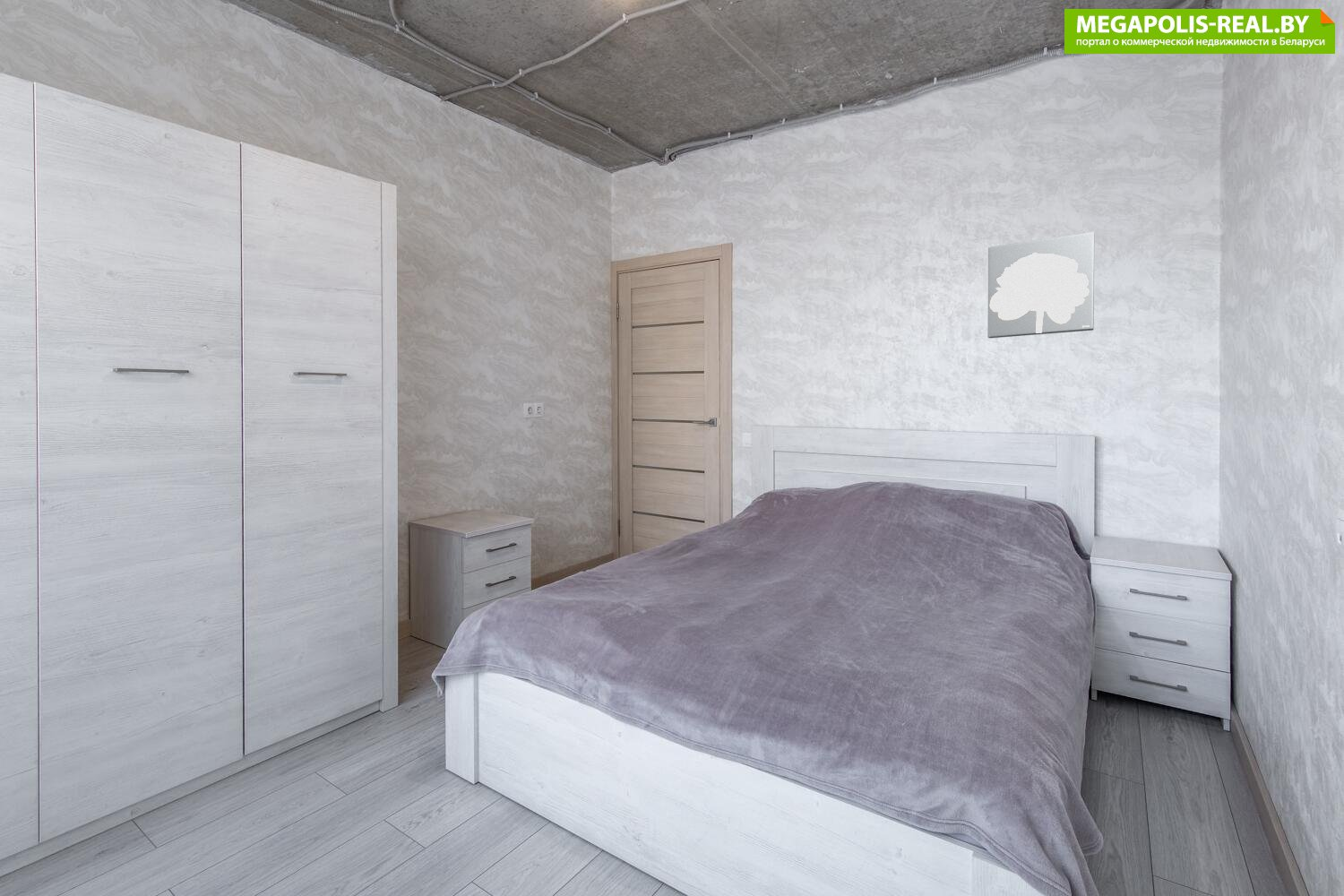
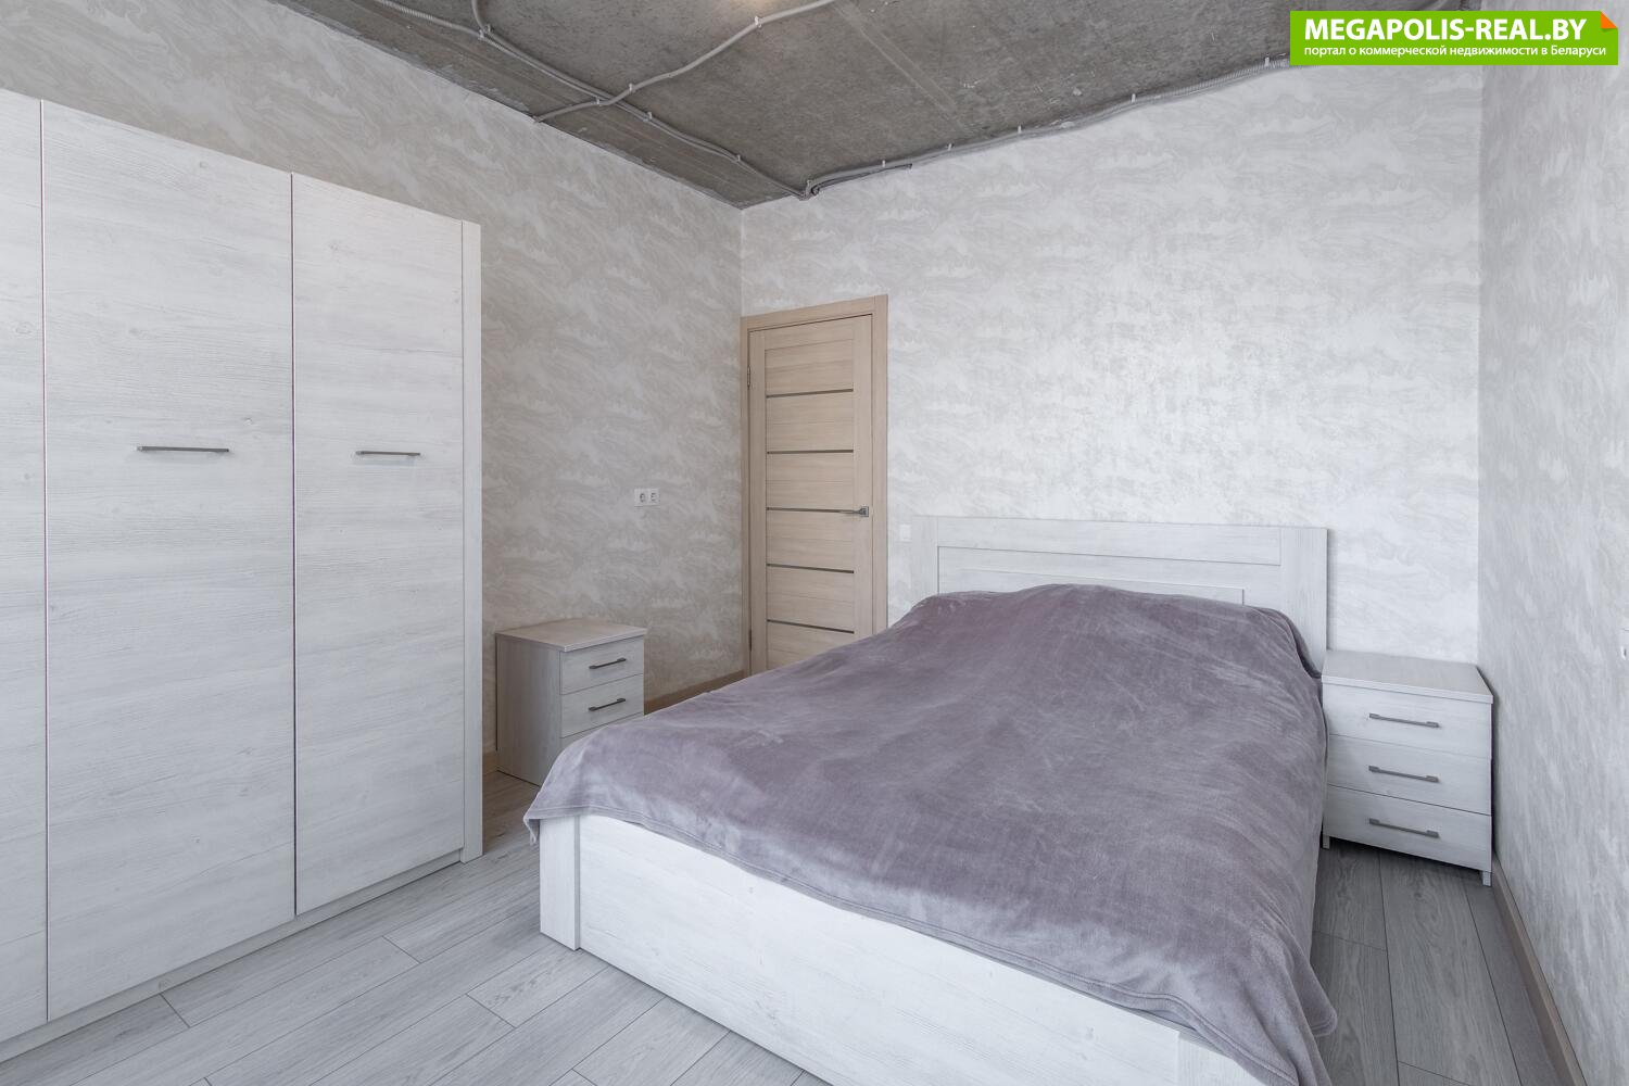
- wall art (1038, 287)
